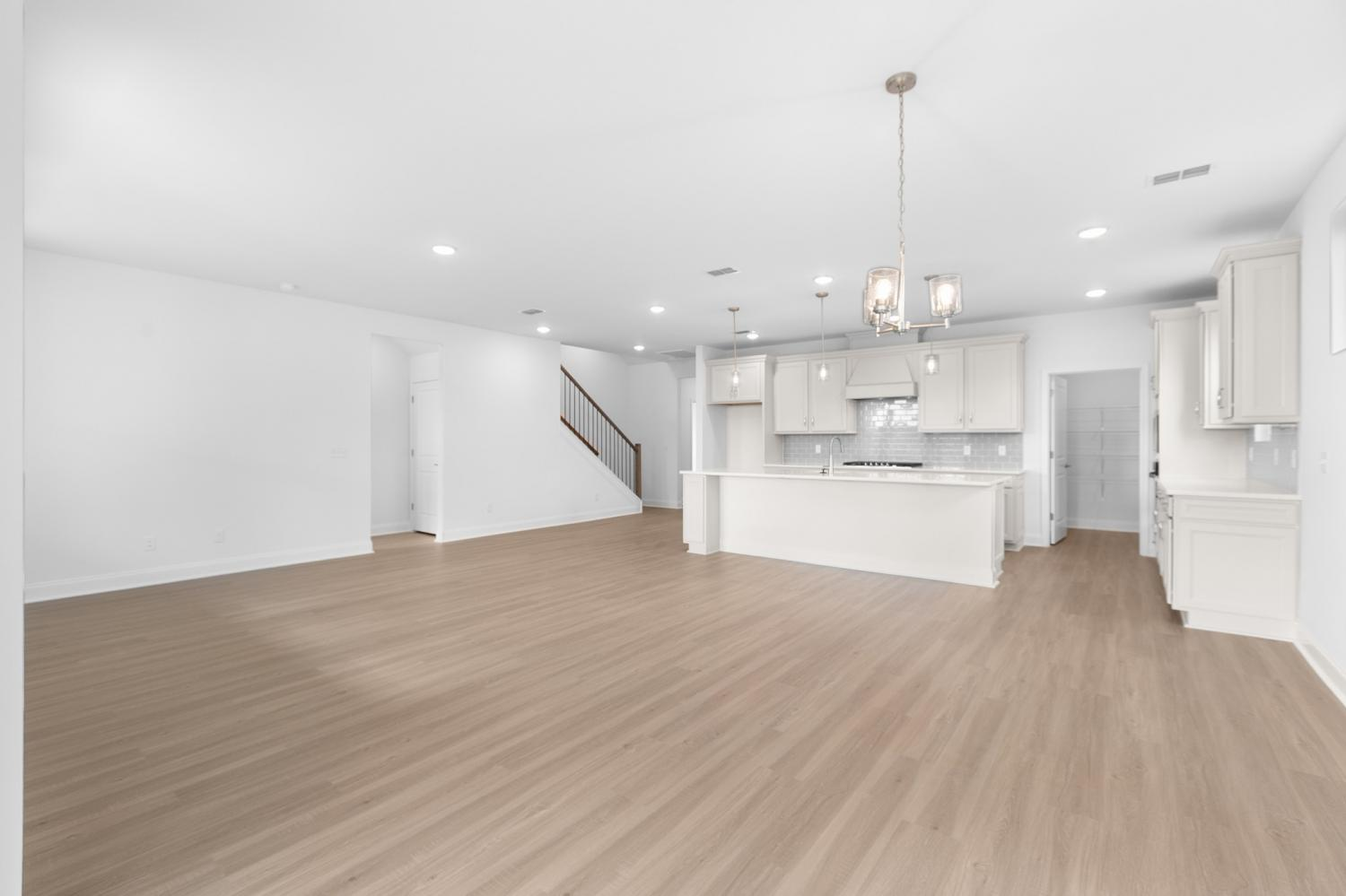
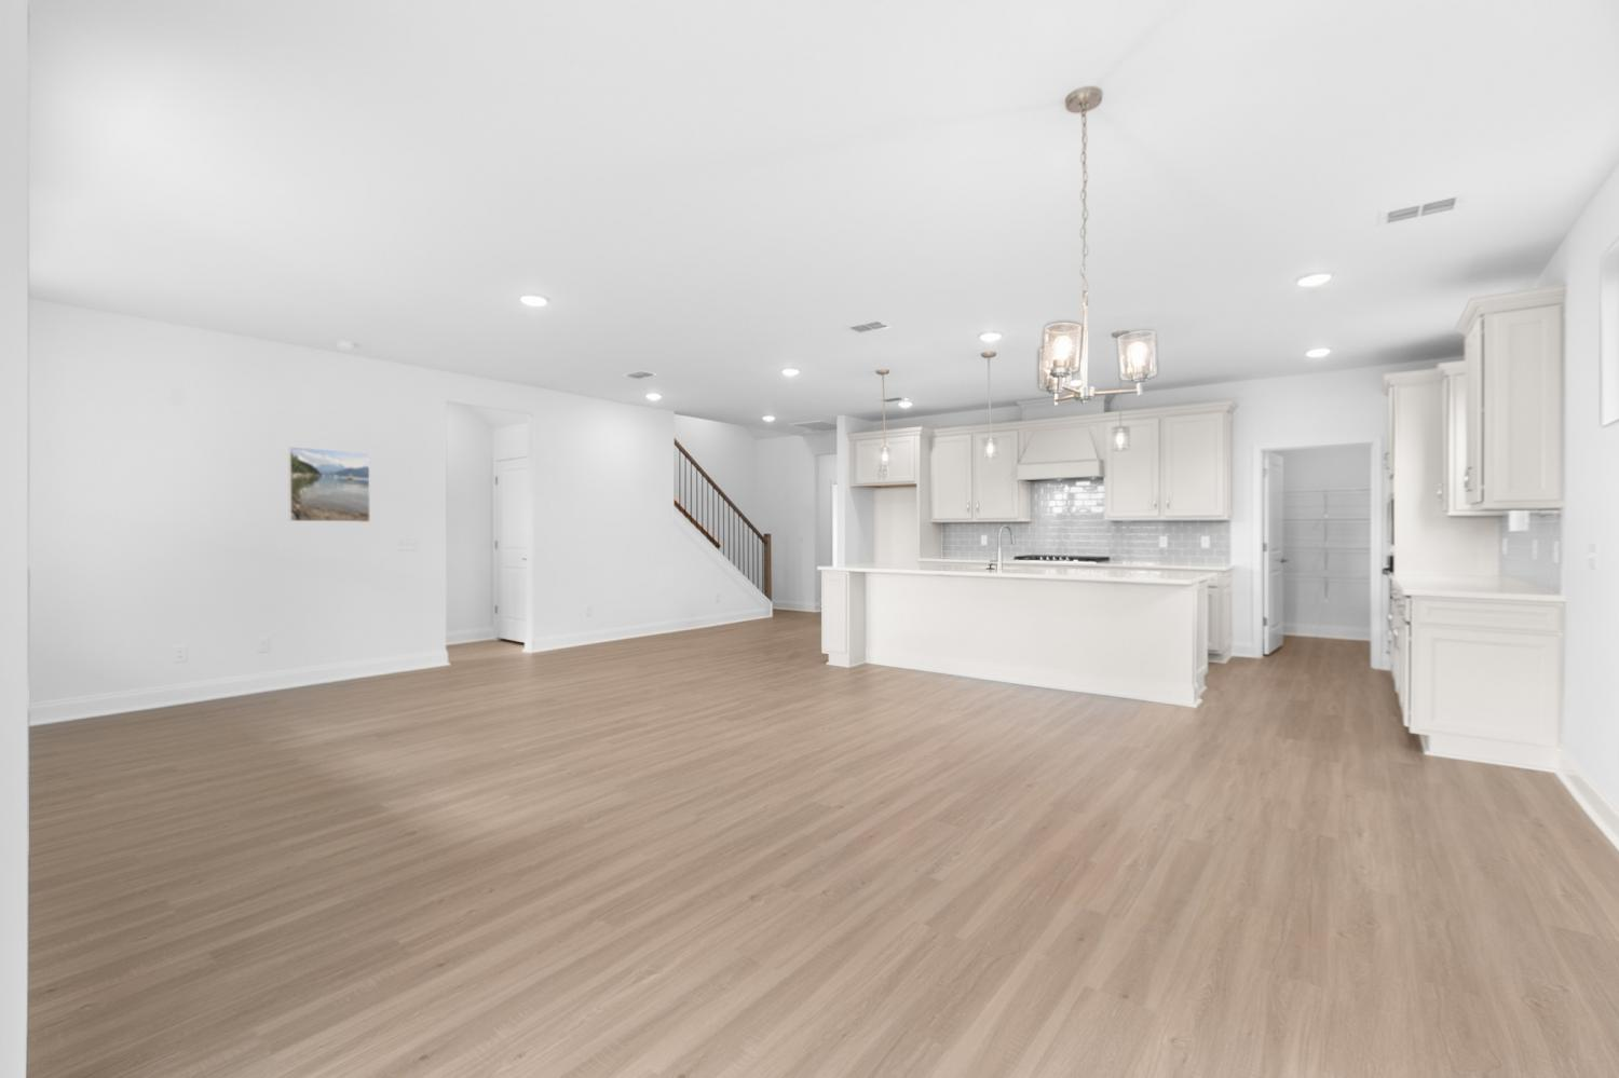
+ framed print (331, 486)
